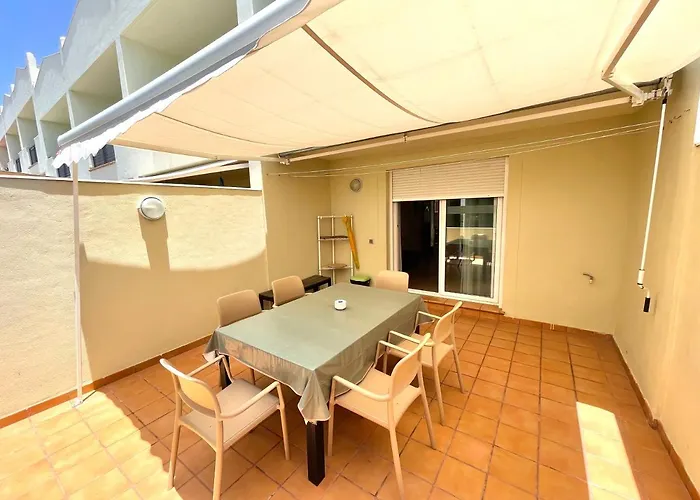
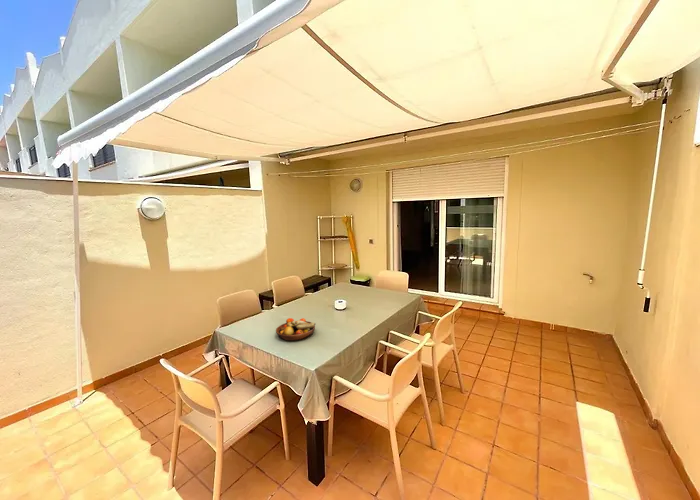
+ fruit bowl (296, 326)
